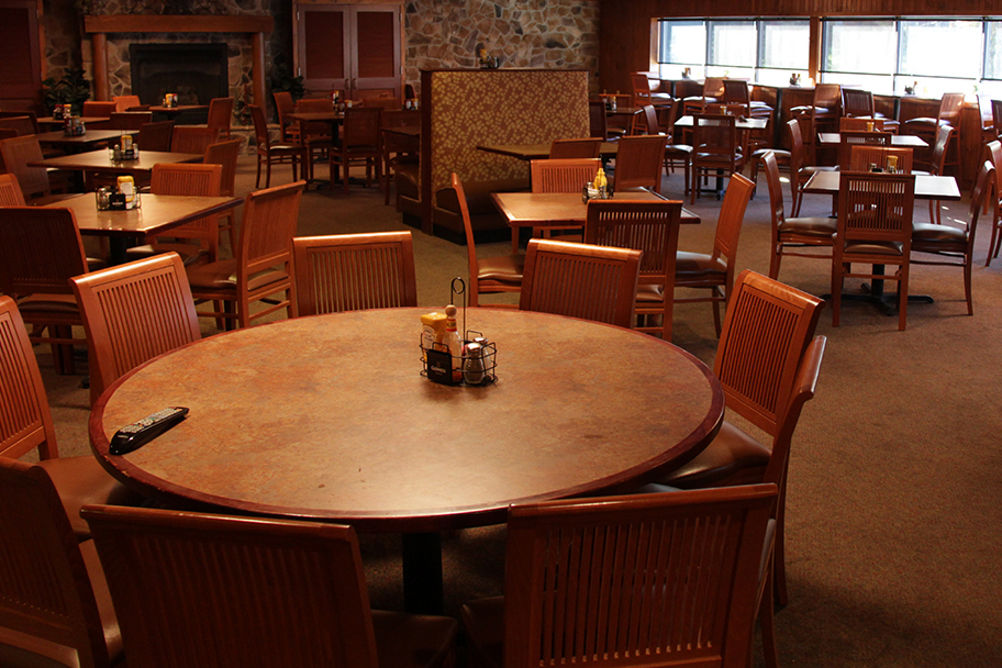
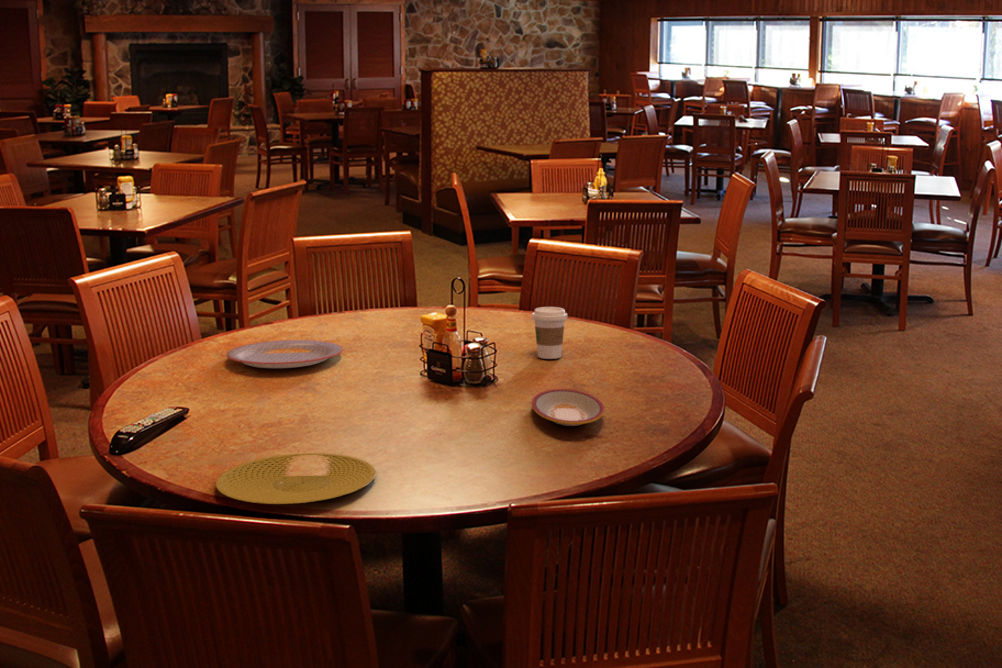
+ plate (297, 479)
+ coffee cup (549, 332)
+ plate (567, 410)
+ plate (285, 355)
